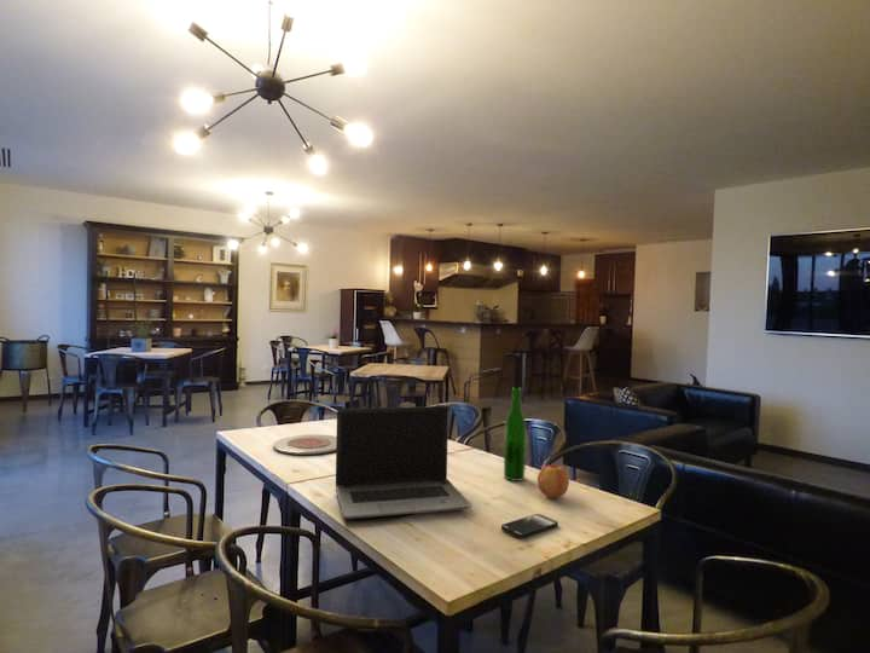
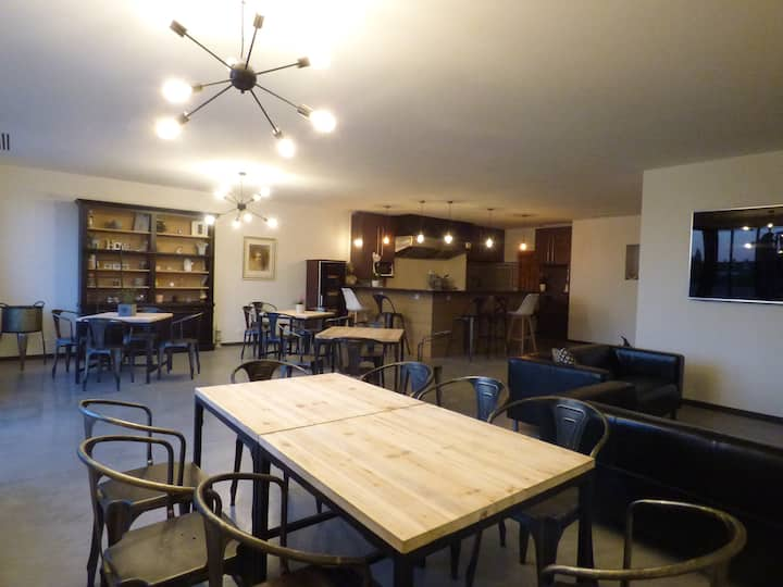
- plate (309, 443)
- wine bottle (515, 433)
- apple (552, 479)
- laptop computer (401, 458)
- smartphone (529, 525)
